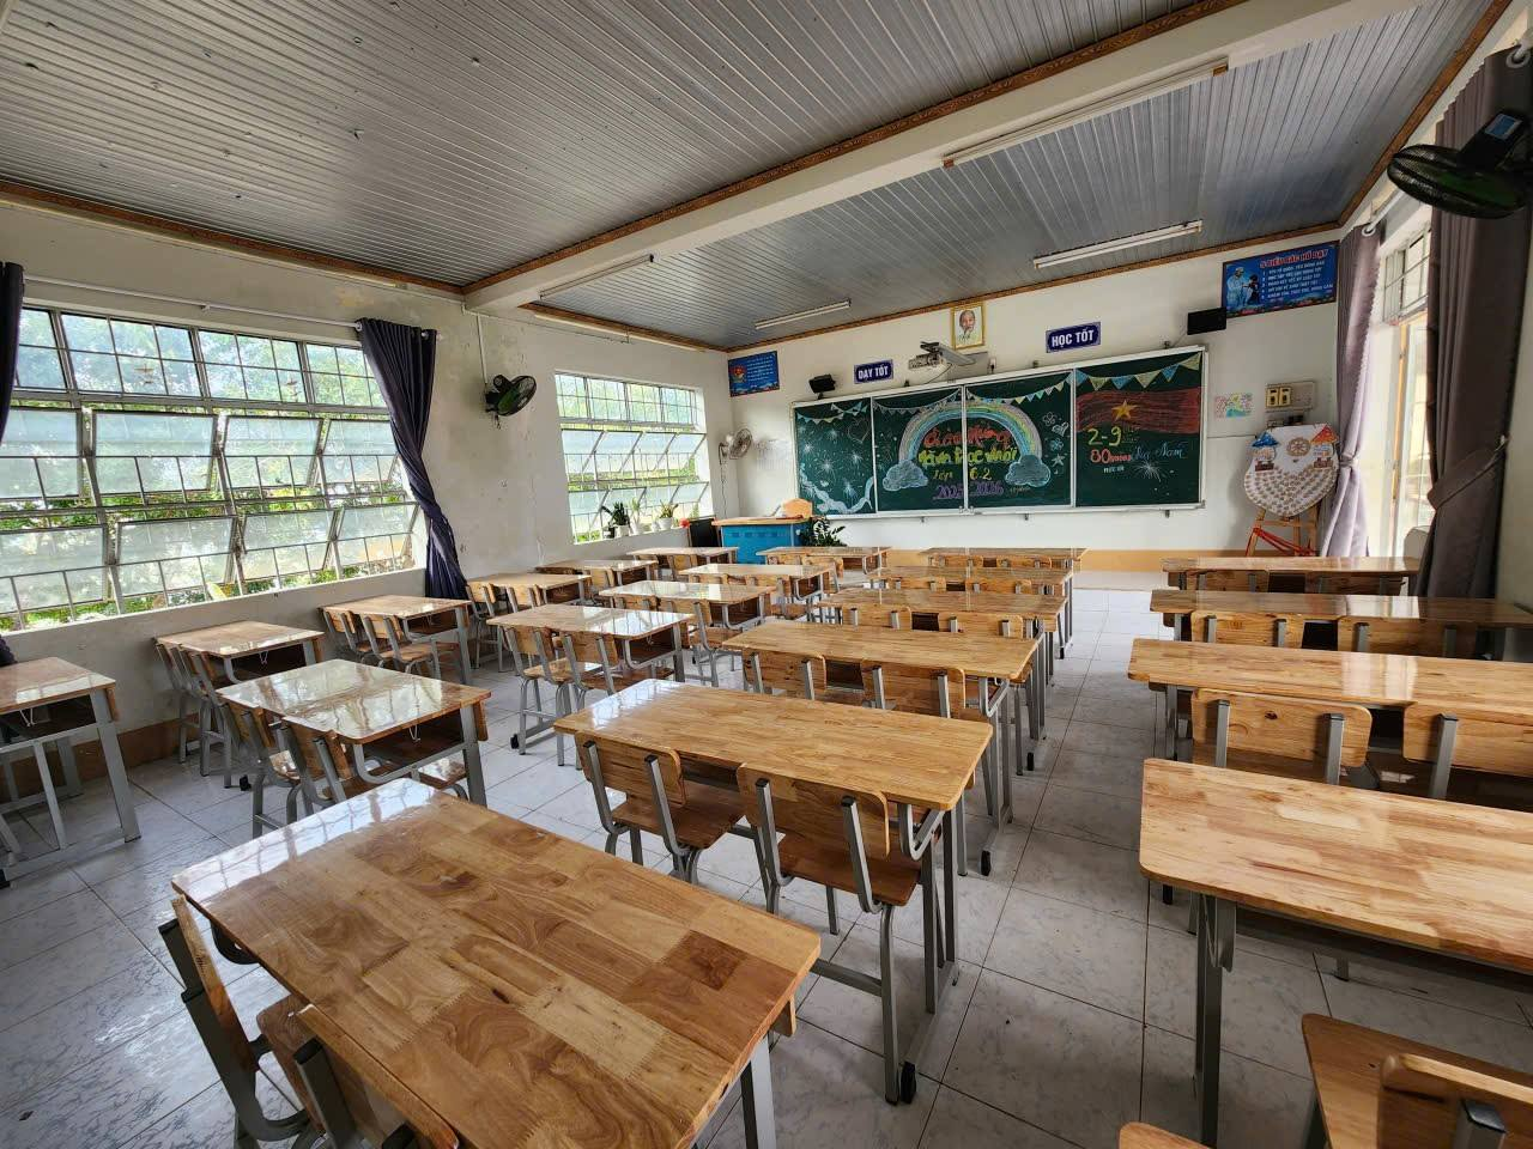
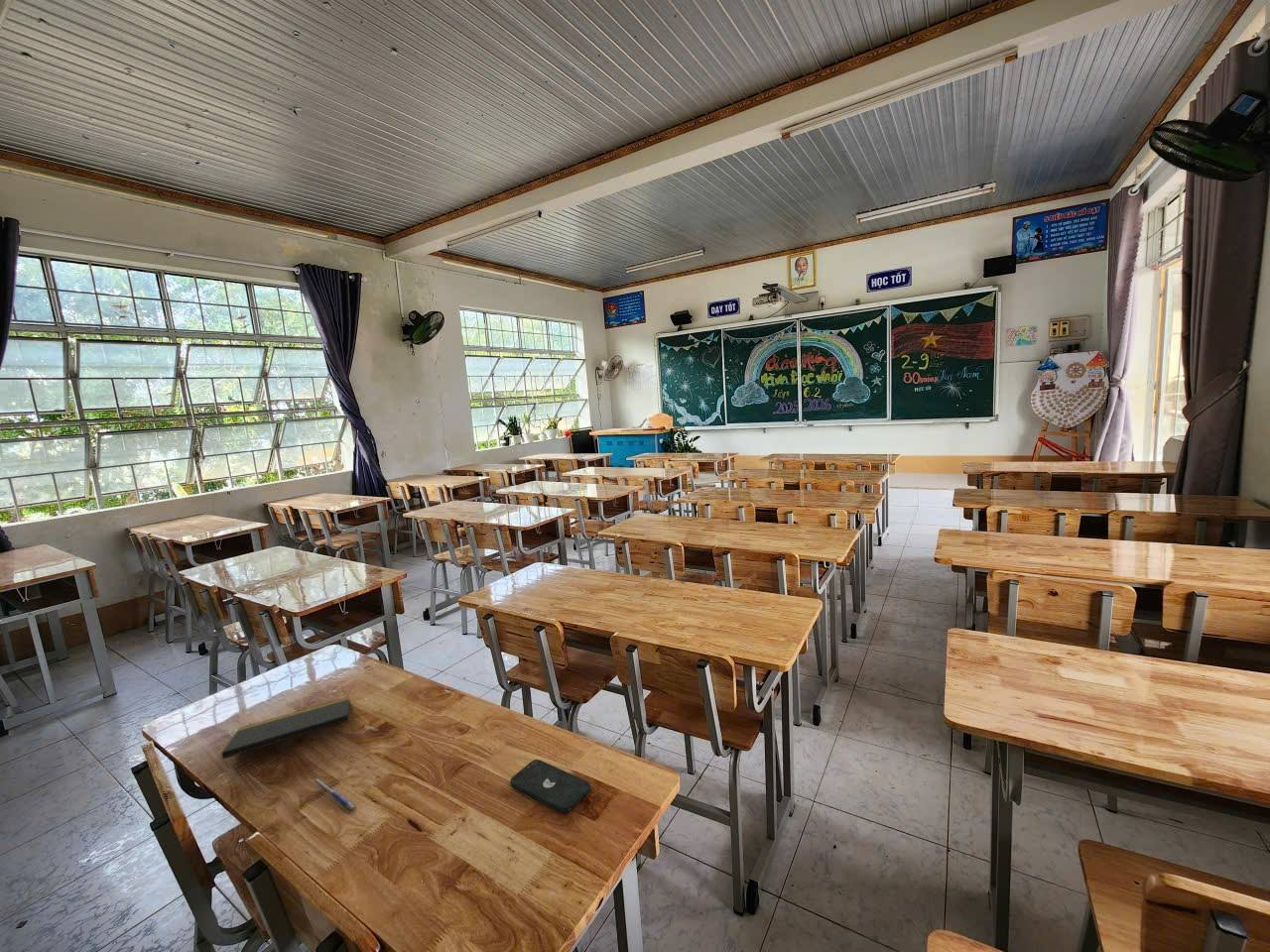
+ notepad (293, 724)
+ pen (333, 792)
+ smartphone (550, 783)
